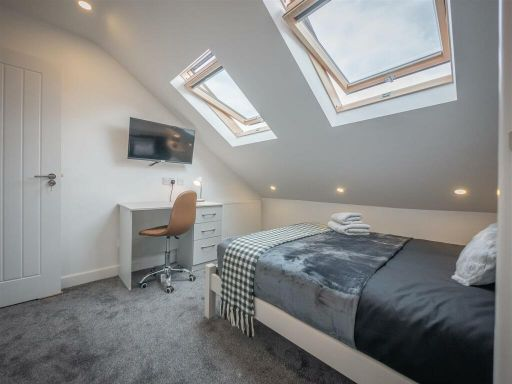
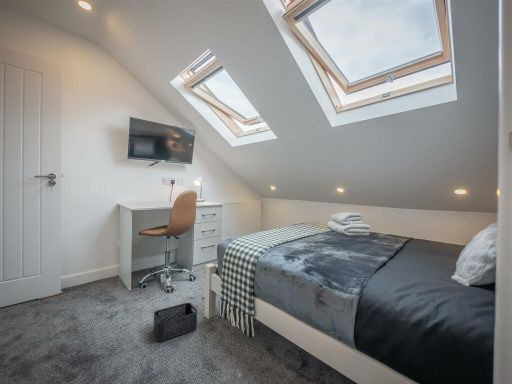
+ storage bin (175, 320)
